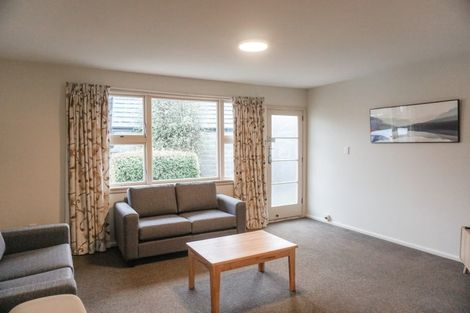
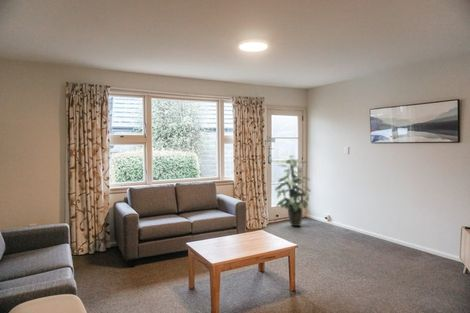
+ indoor plant (292, 190)
